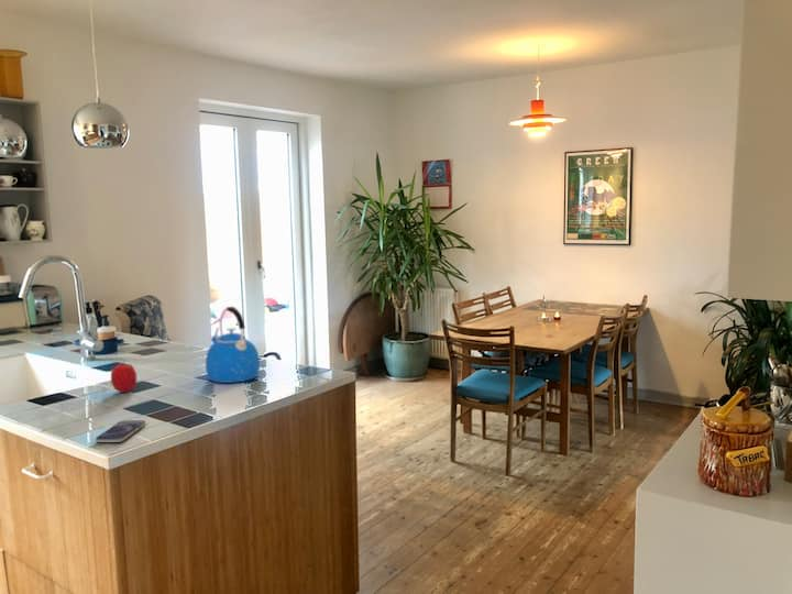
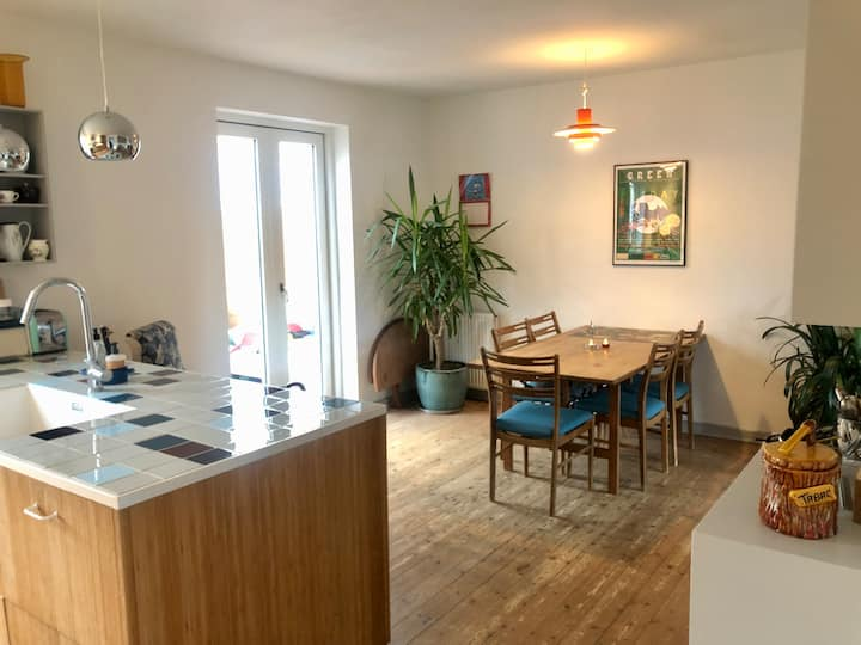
- kettle (228, 341)
- smartphone (121, 430)
- fruit (123, 376)
